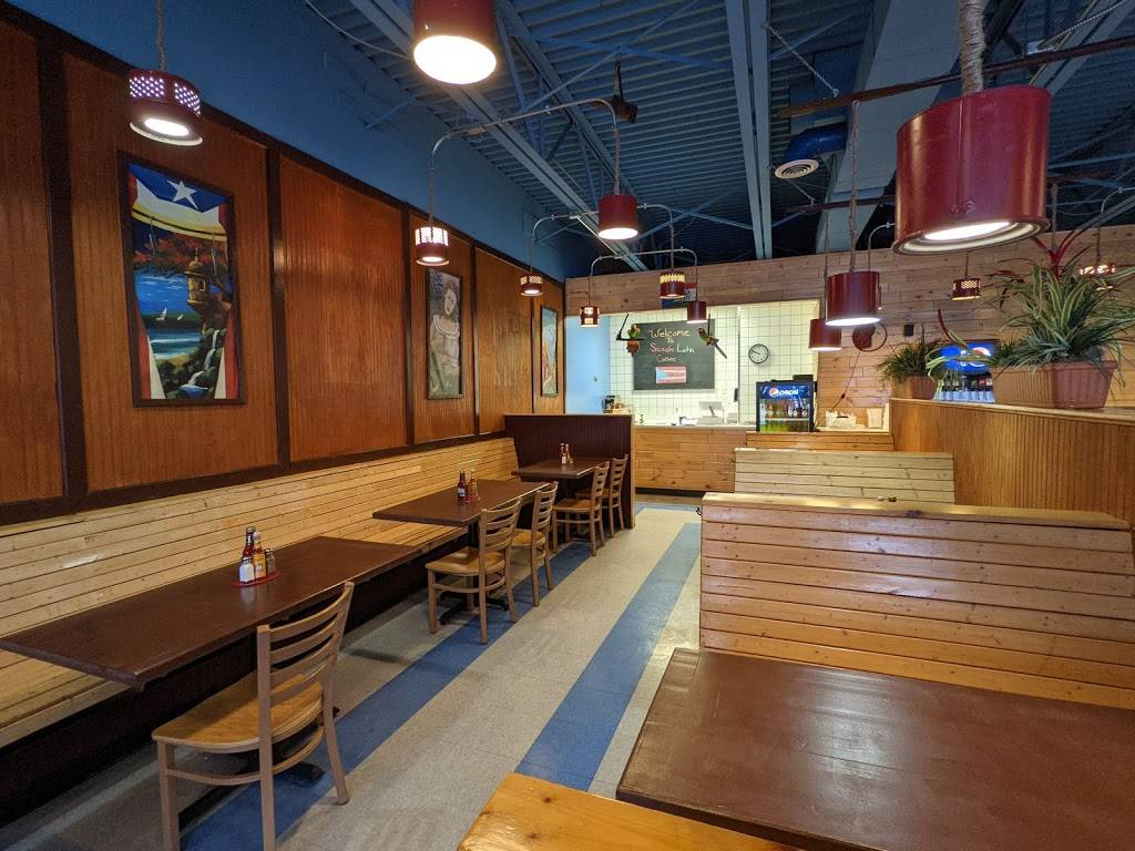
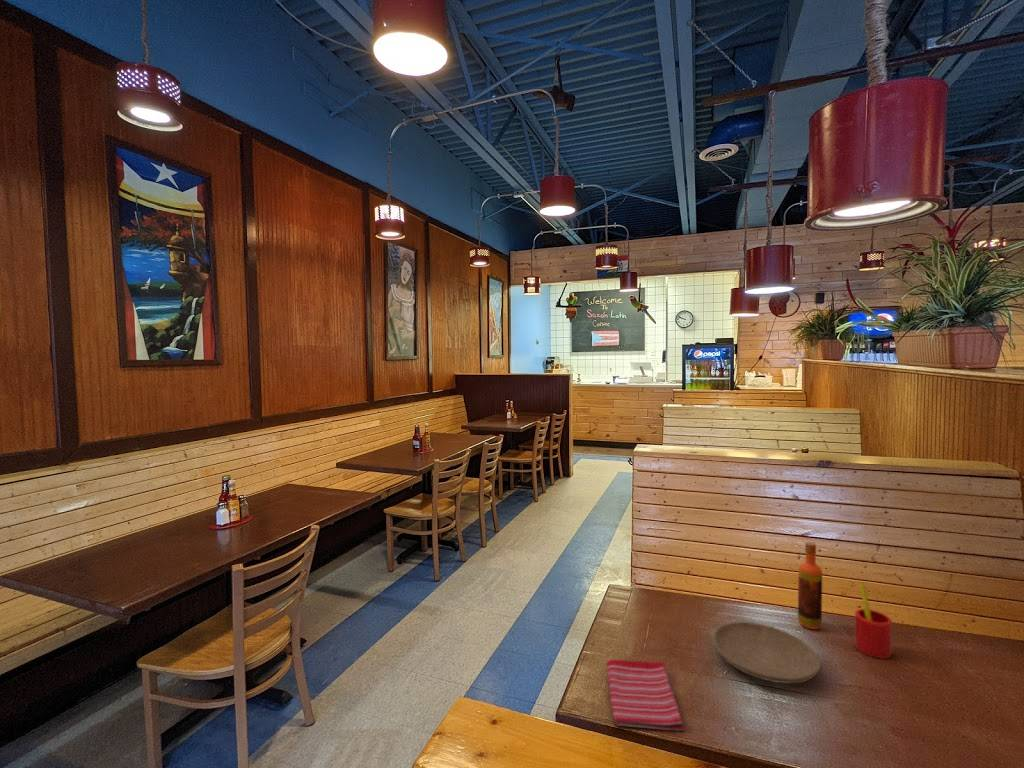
+ hot sauce (810, 584)
+ plate (763, 654)
+ dish towel (641, 691)
+ straw (871, 619)
